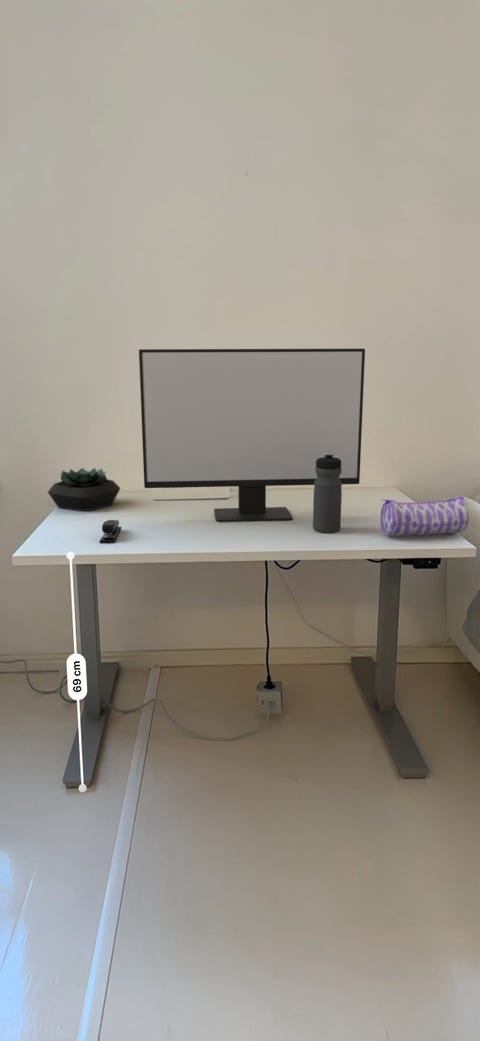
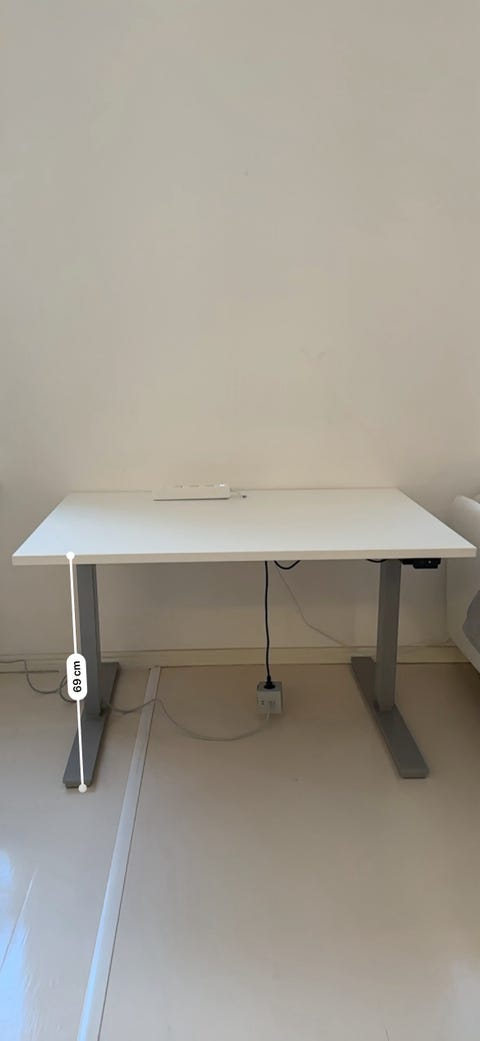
- water bottle (327, 491)
- pencil case (424, 515)
- stapler (111, 527)
- succulent plant (84, 487)
- computer monitor (252, 434)
